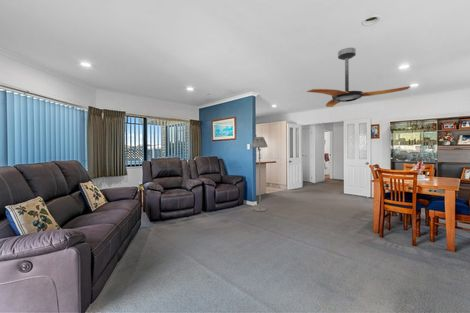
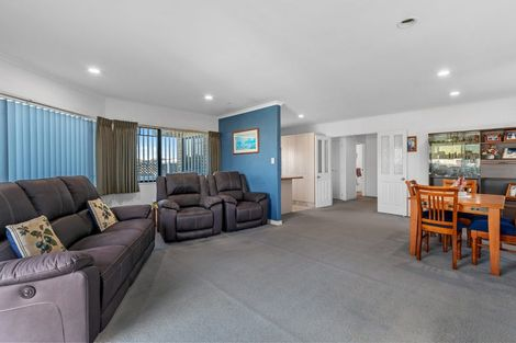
- floor lamp (259, 173)
- ceiling fan (348, 74)
